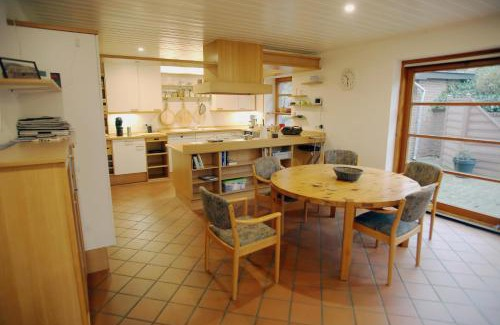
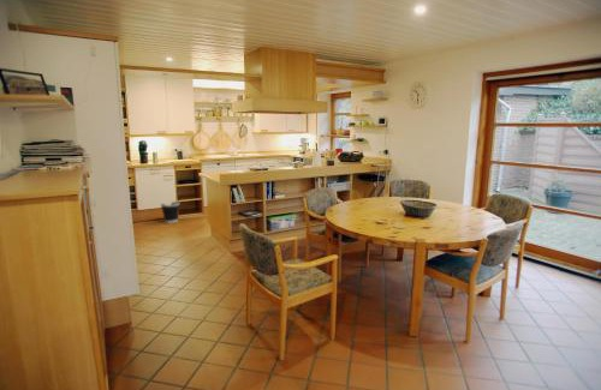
+ wastebasket (171, 211)
